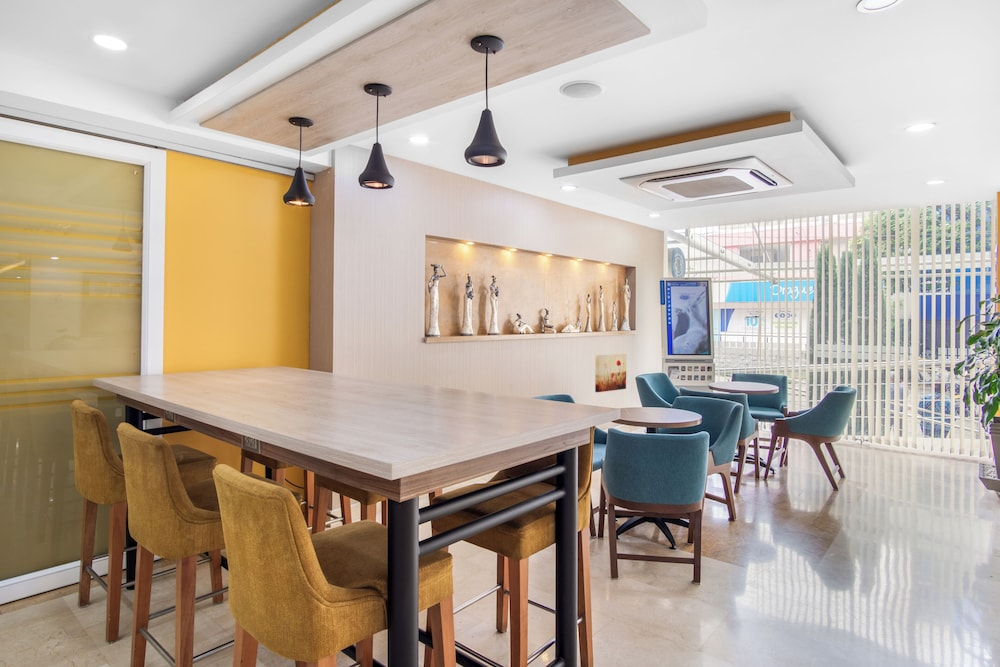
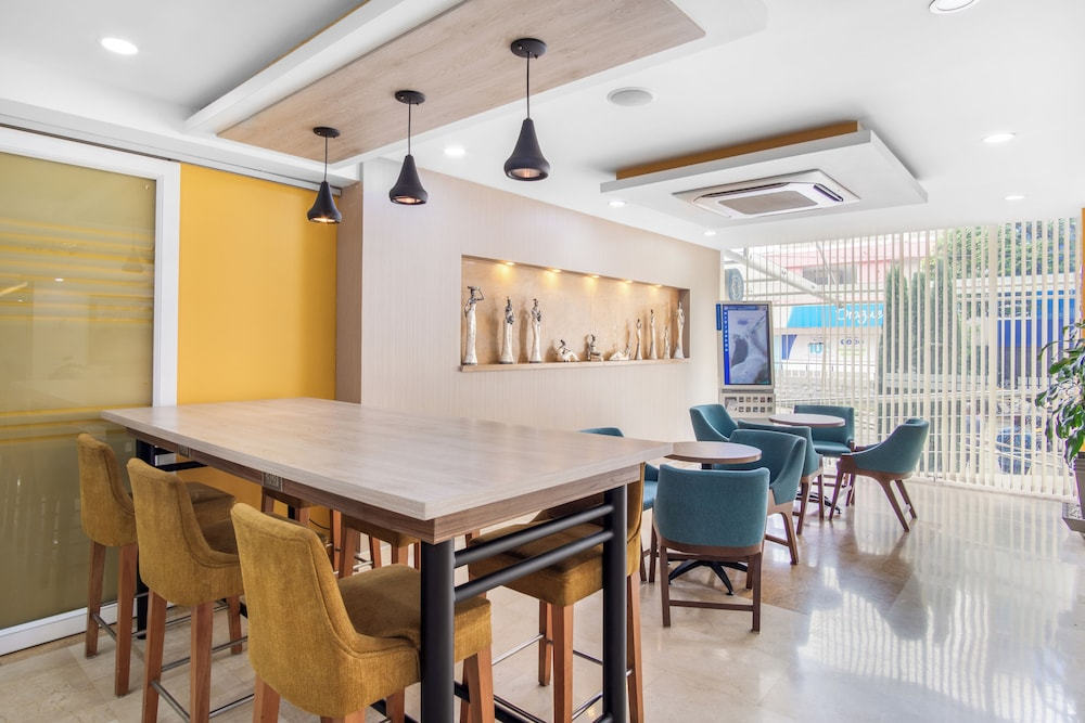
- wall art (611, 372)
